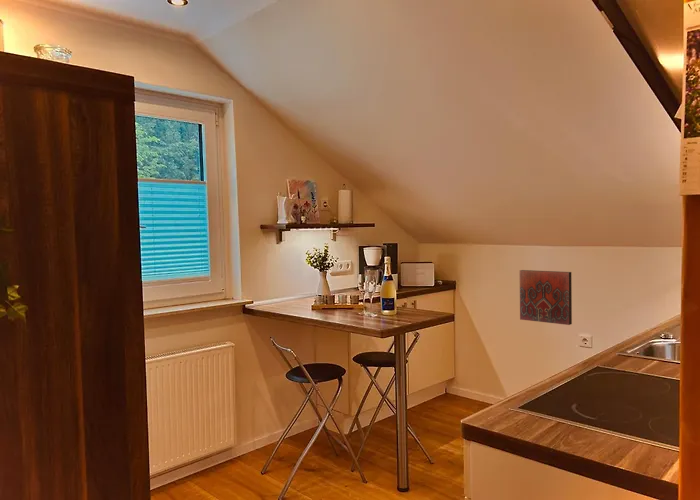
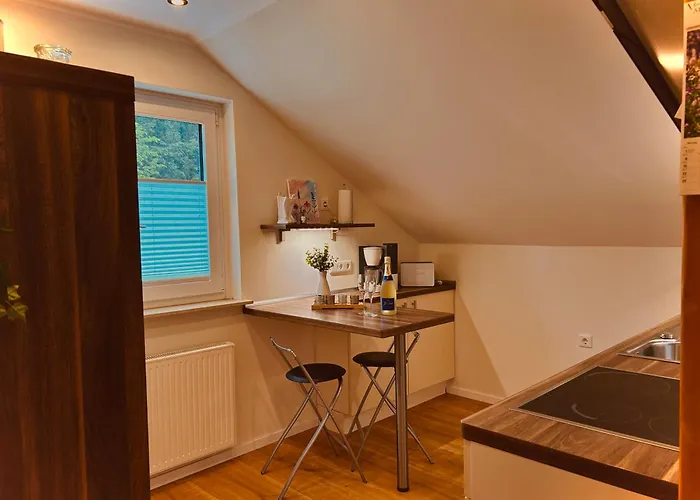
- decorative tile (544, 296)
